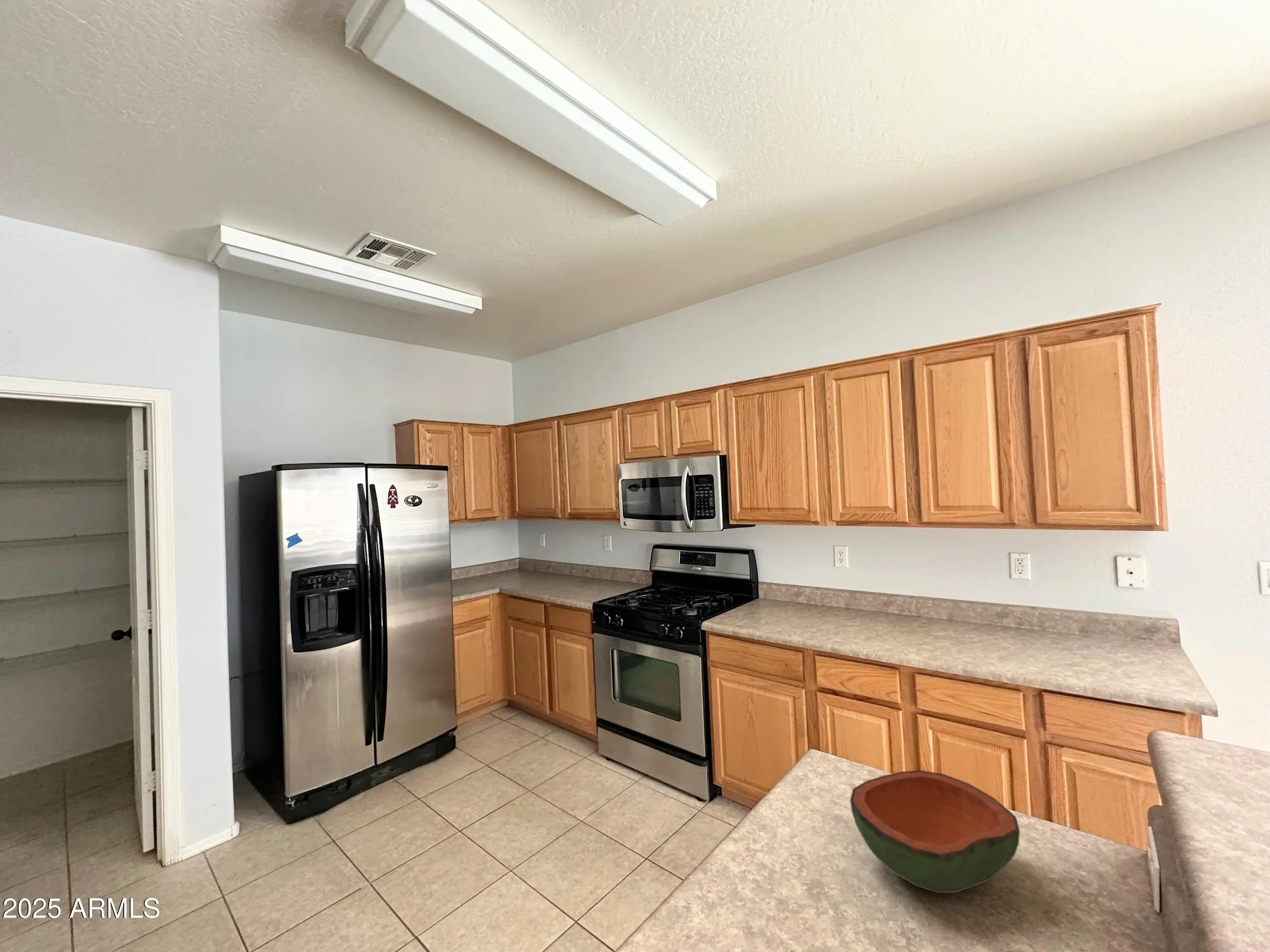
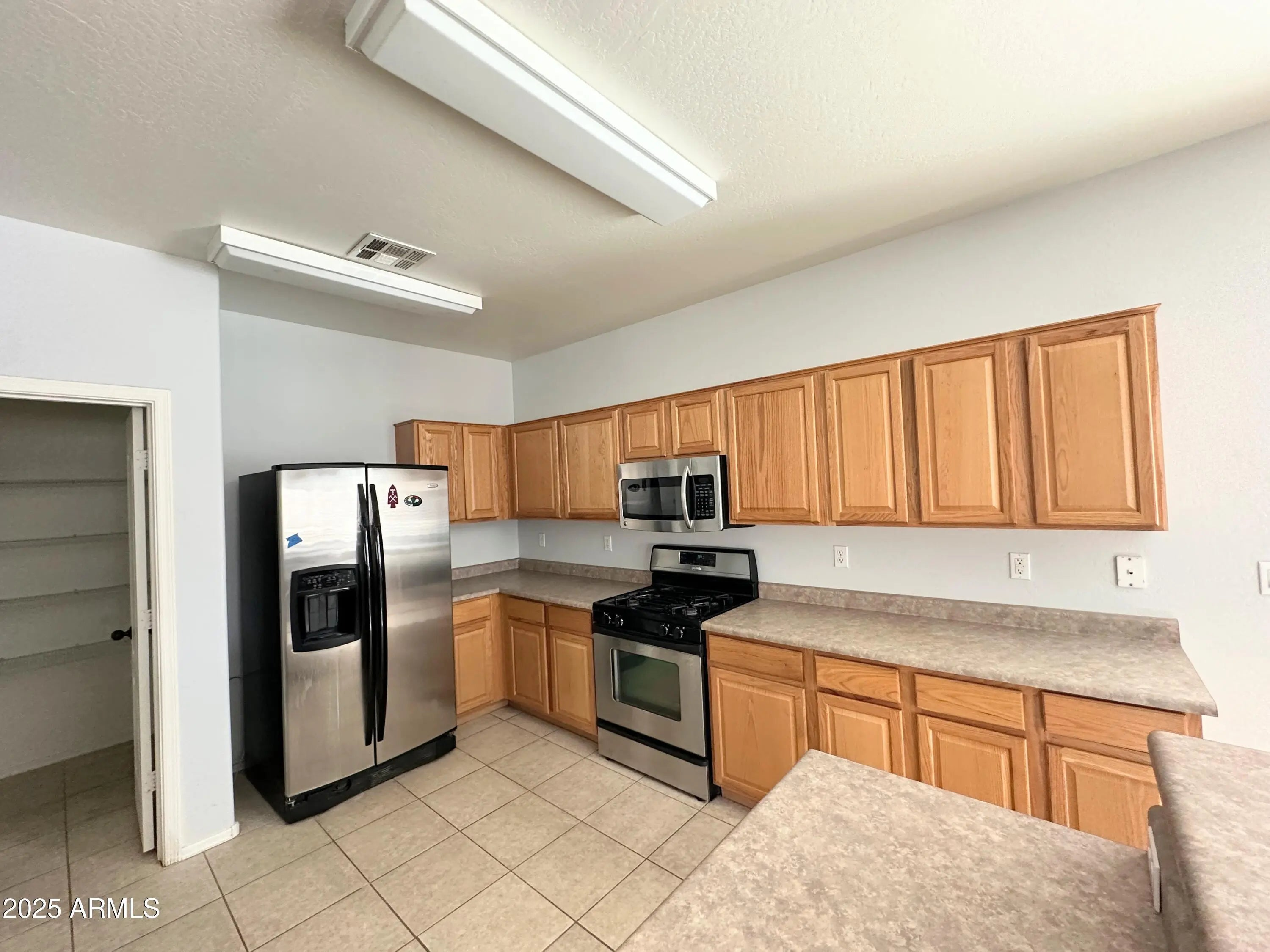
- bowl (930, 837)
